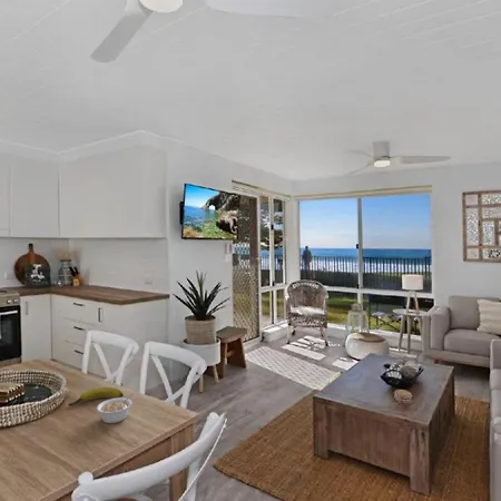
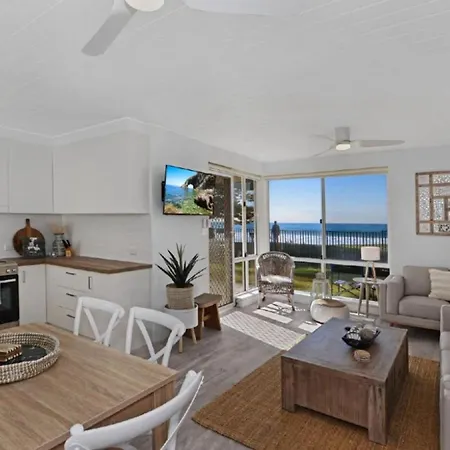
- legume (115, 409)
- banana (97, 394)
